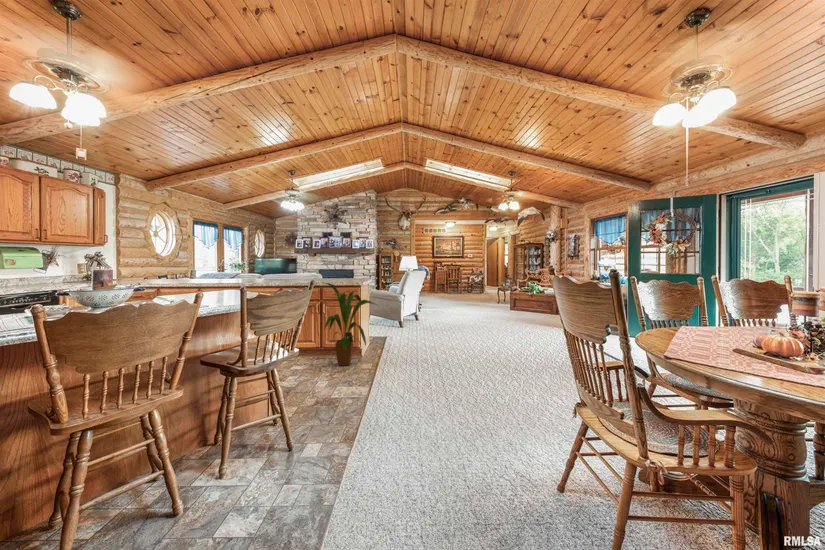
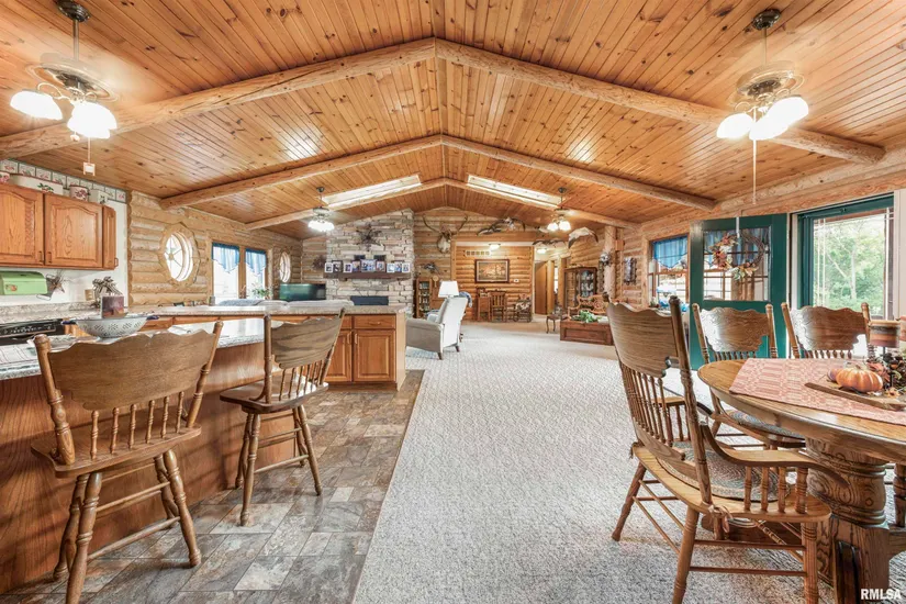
- house plant (351, 323)
